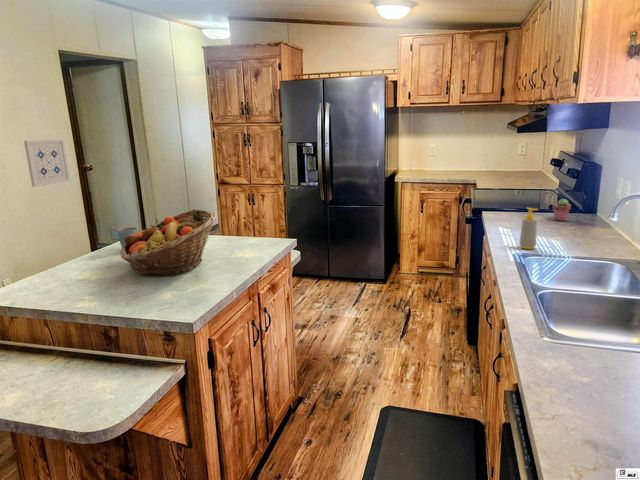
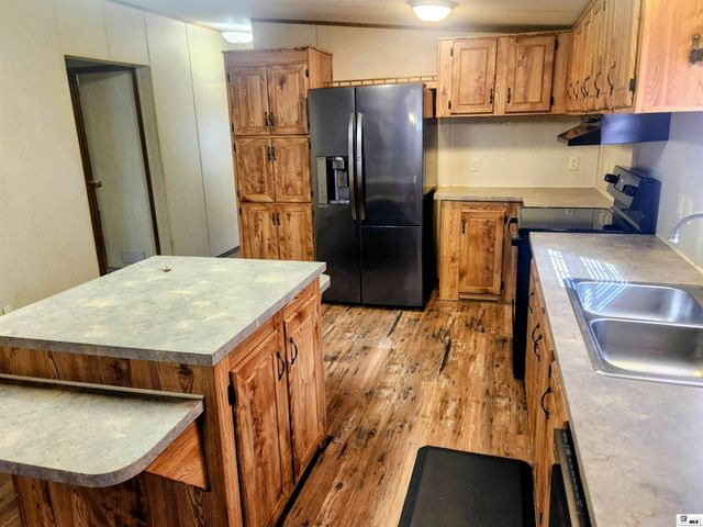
- potted succulent (561, 209)
- fruit basket (169, 240)
- soap bottle (529, 228)
- wall art (48, 162)
- mug (129, 234)
